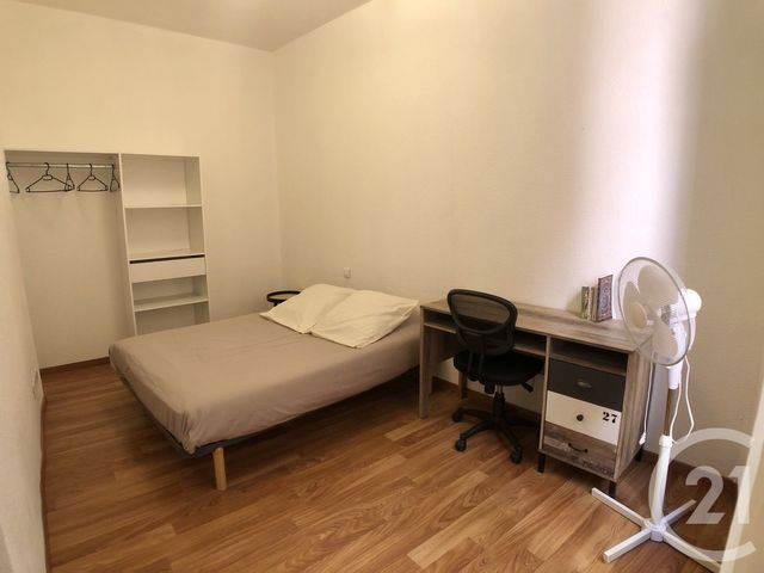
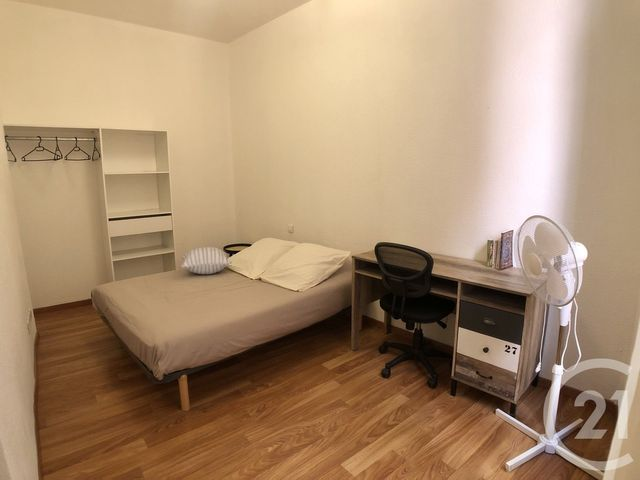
+ pillow (205, 259)
